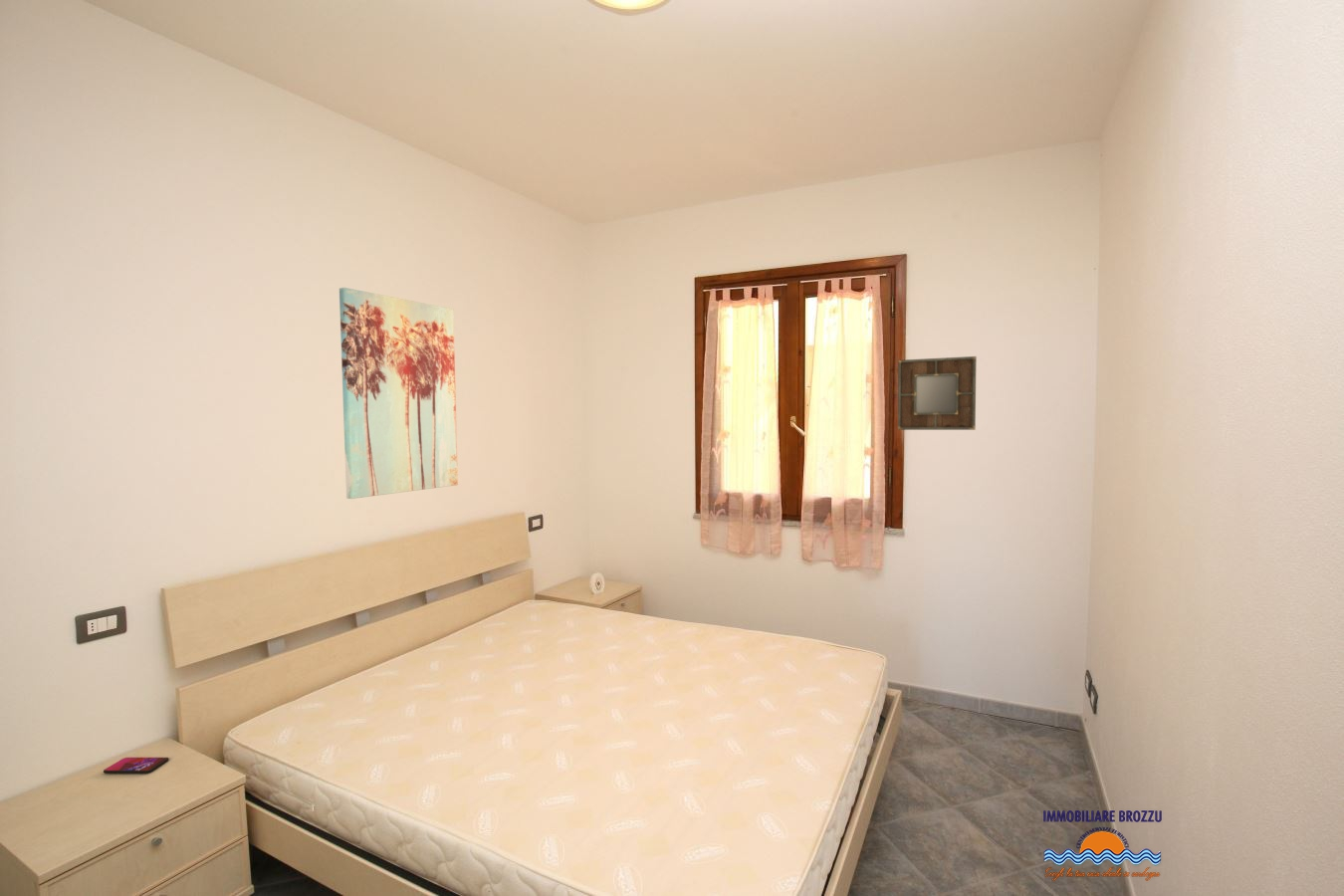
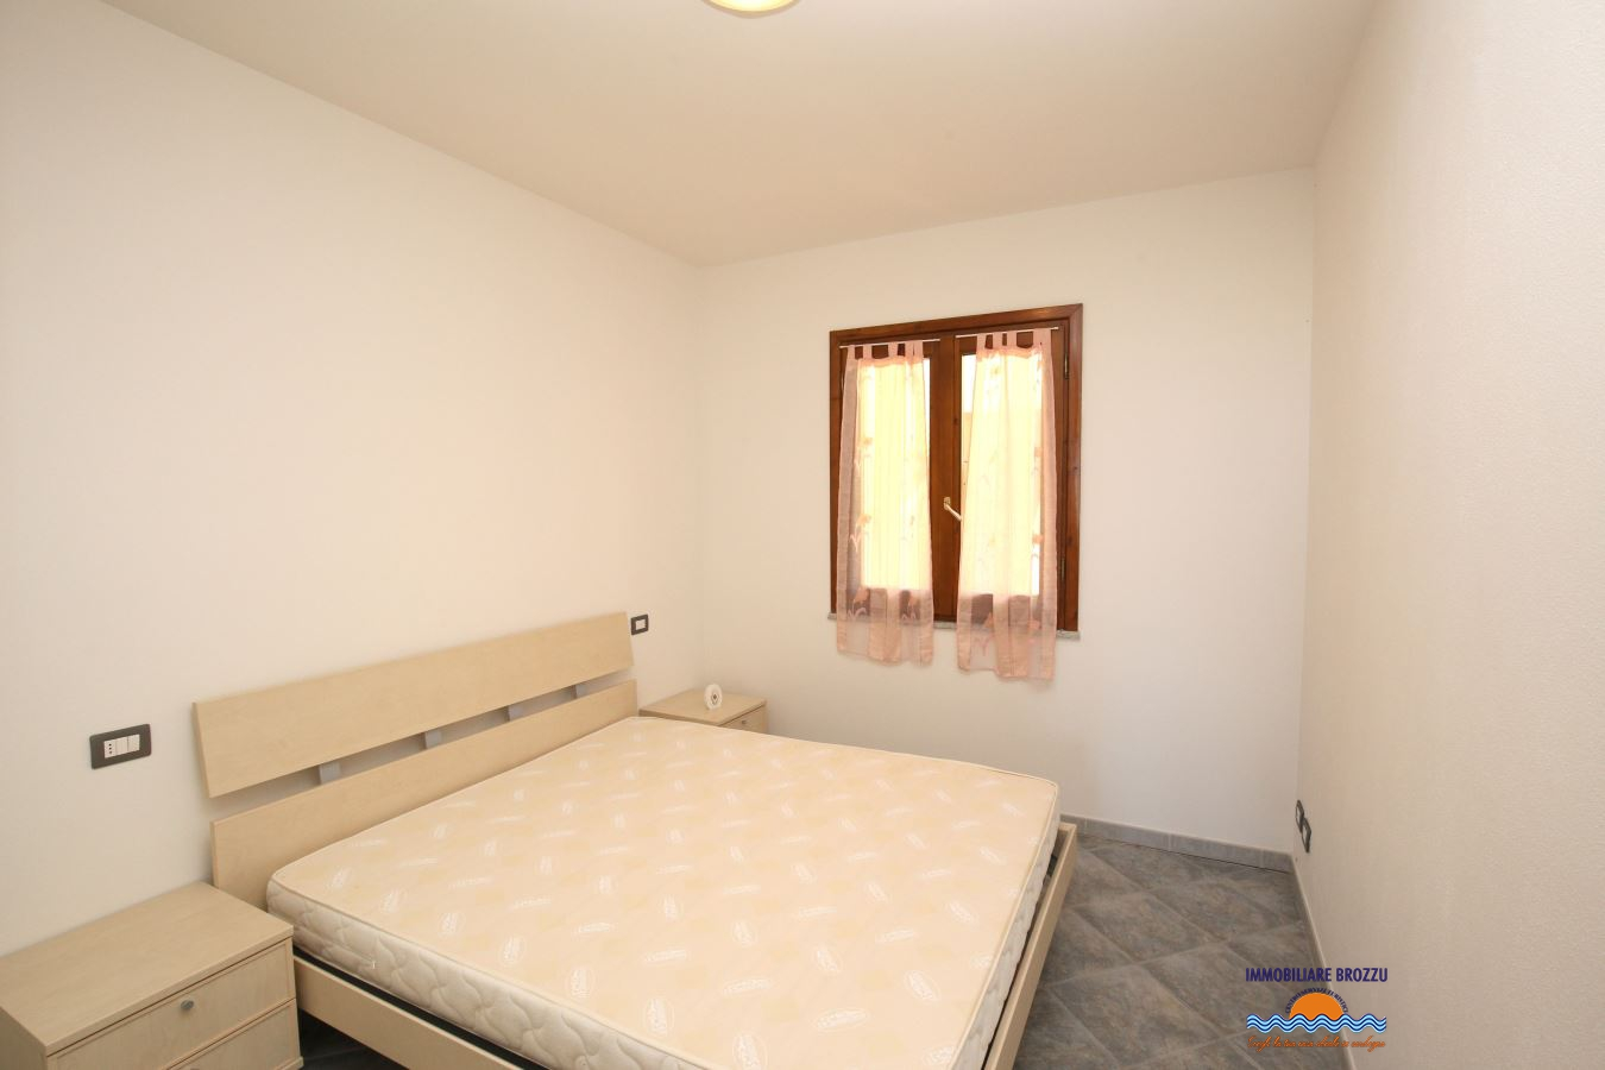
- smartphone (136, 765)
- home mirror (936, 393)
- wall art (404, 395)
